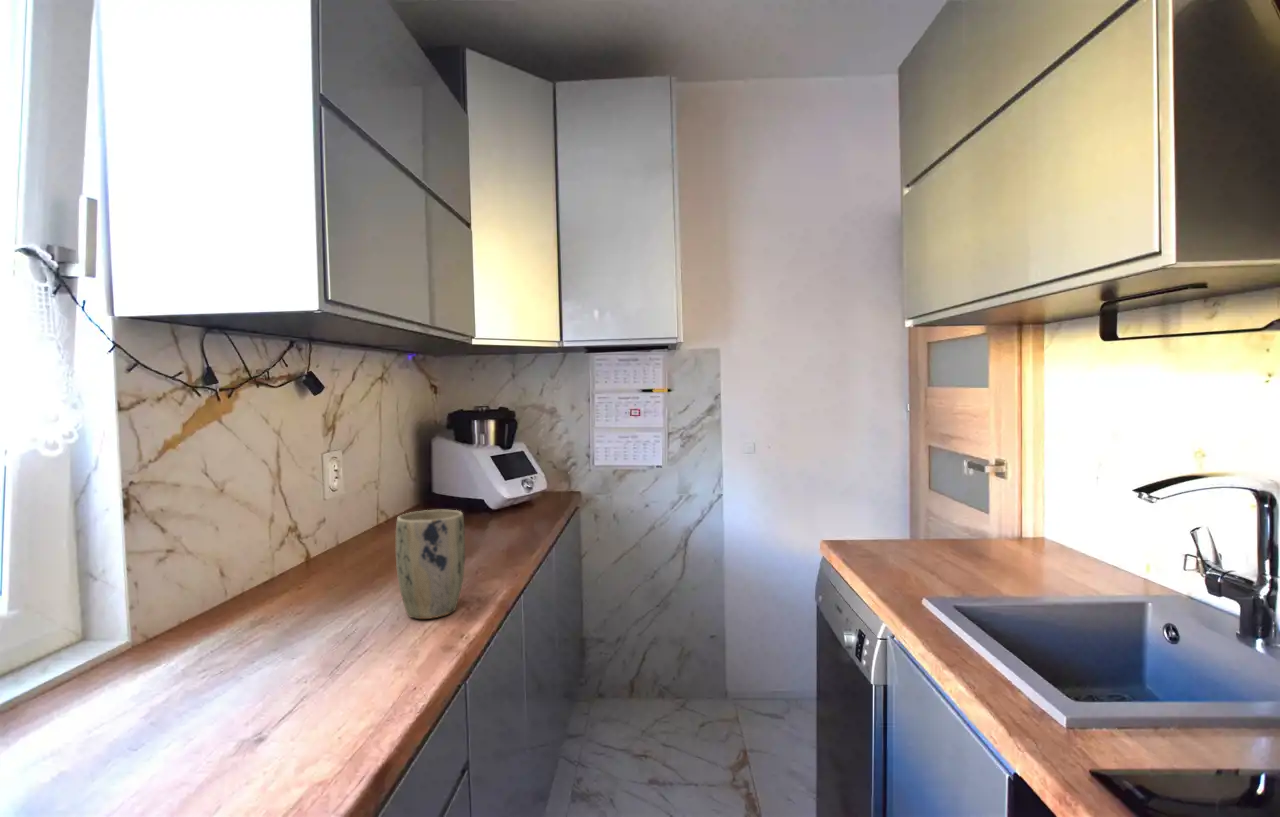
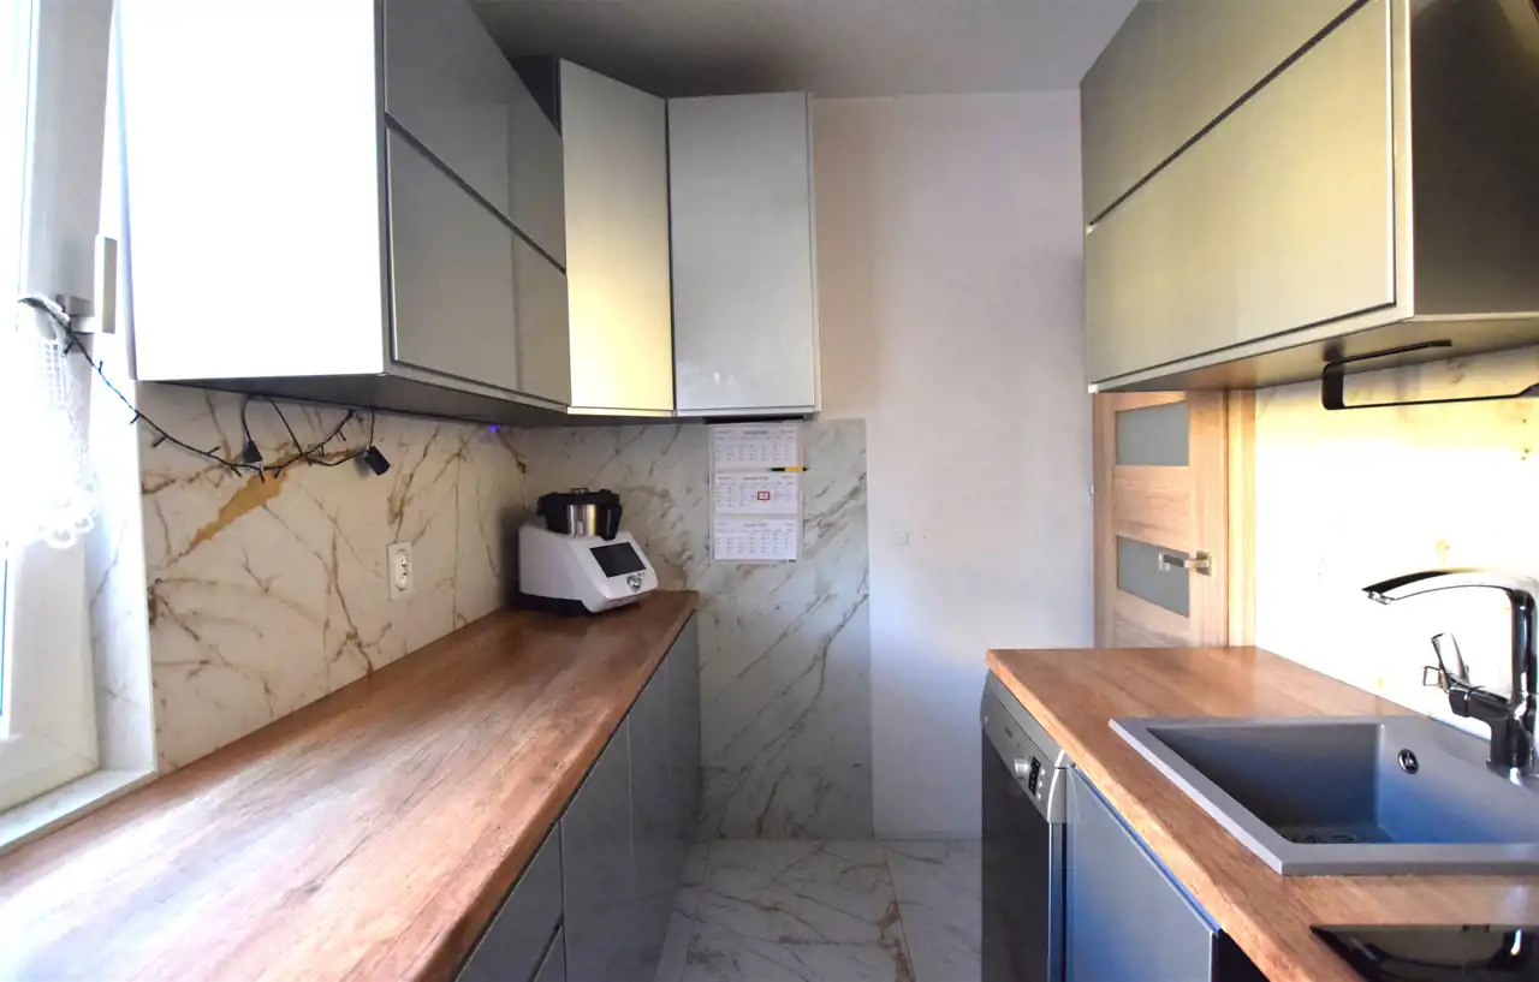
- plant pot (431, 563)
